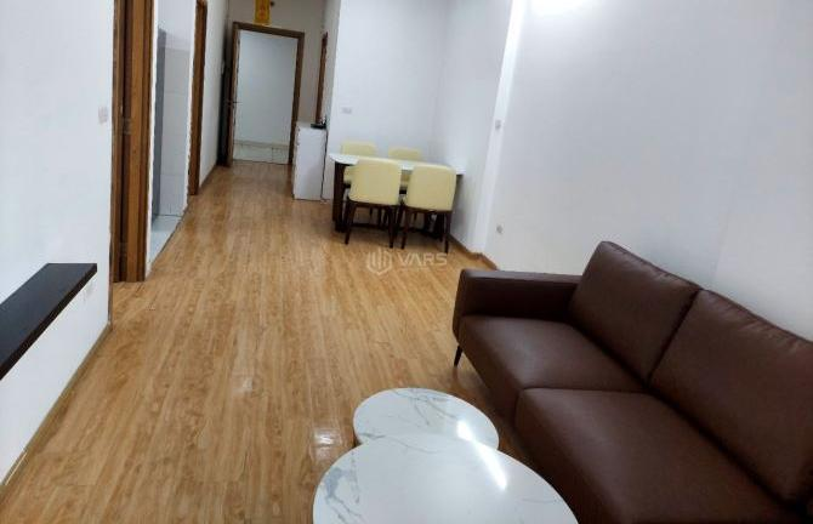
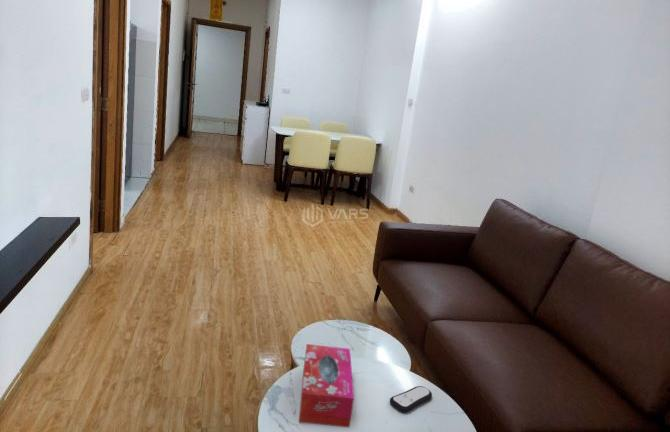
+ tissue box (326, 382)
+ remote control (412, 398)
